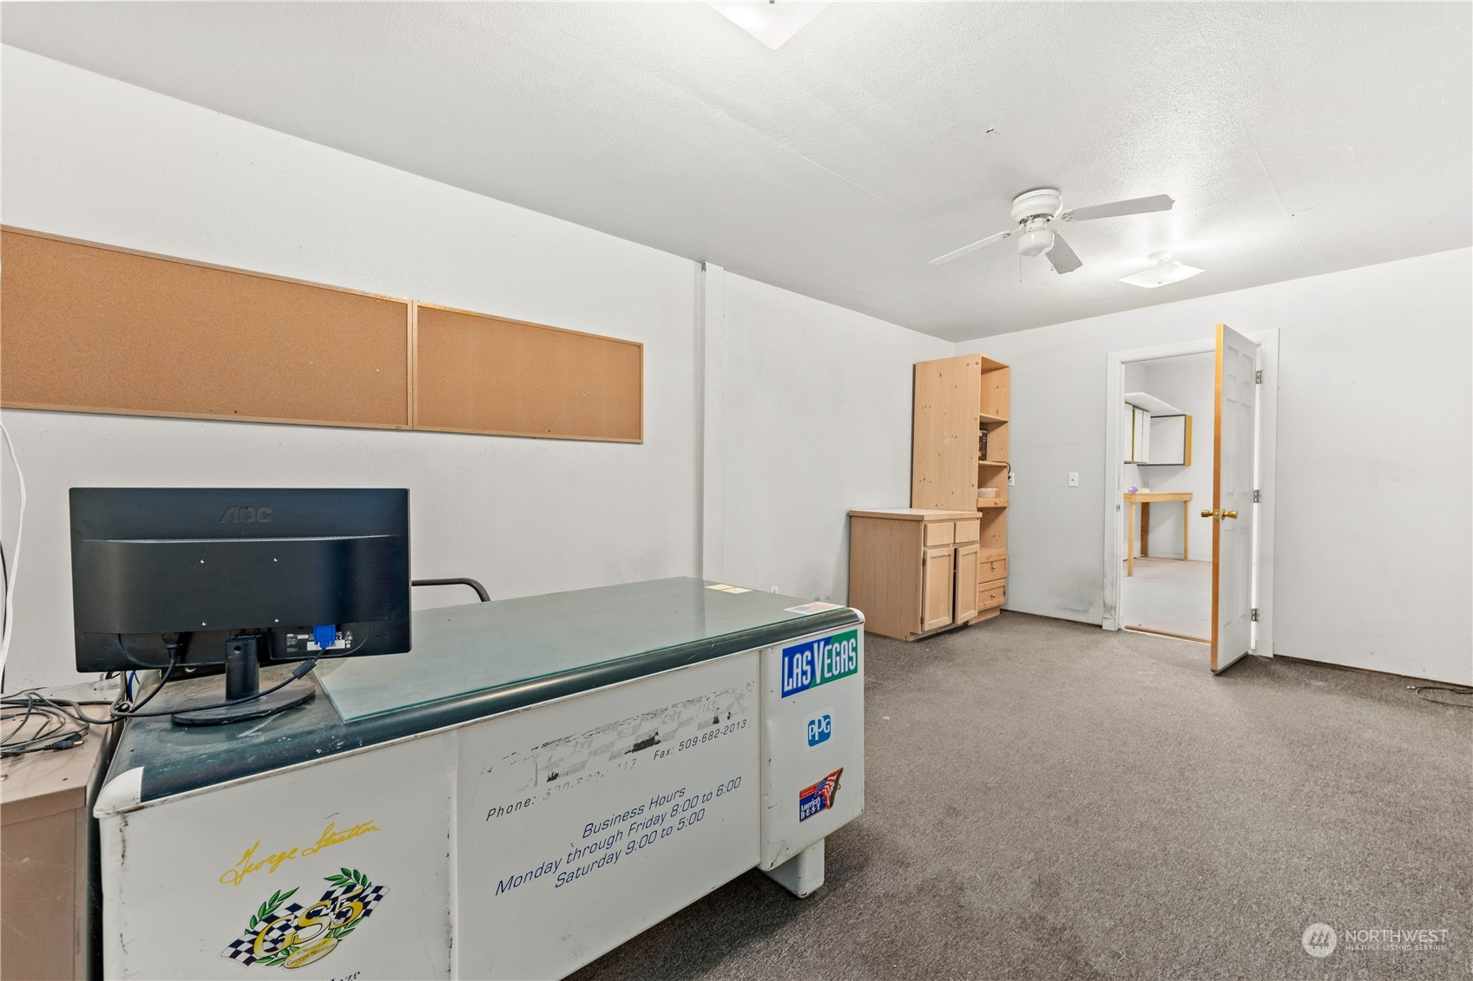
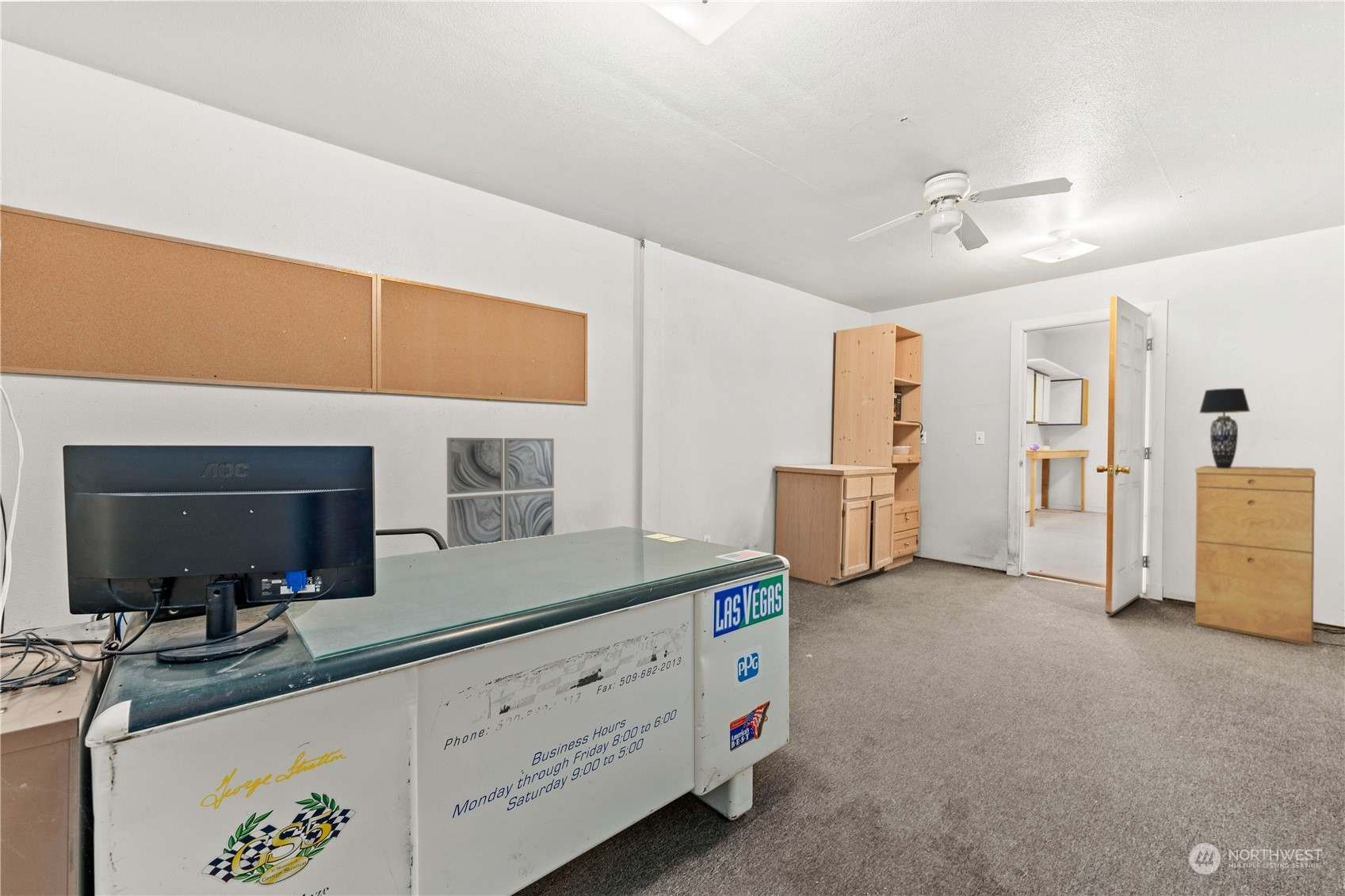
+ wall art (504, 494)
+ filing cabinet (1253, 546)
+ table lamp (1224, 429)
